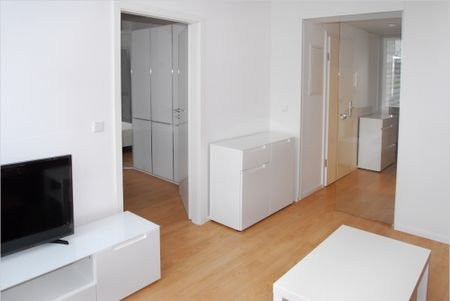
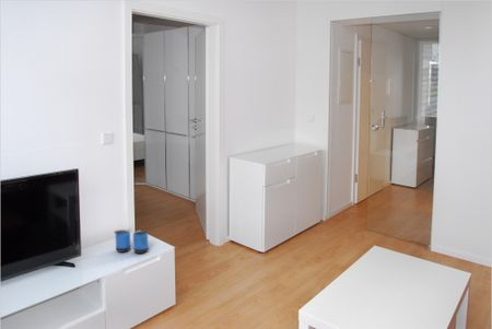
+ barrel (129, 240)
